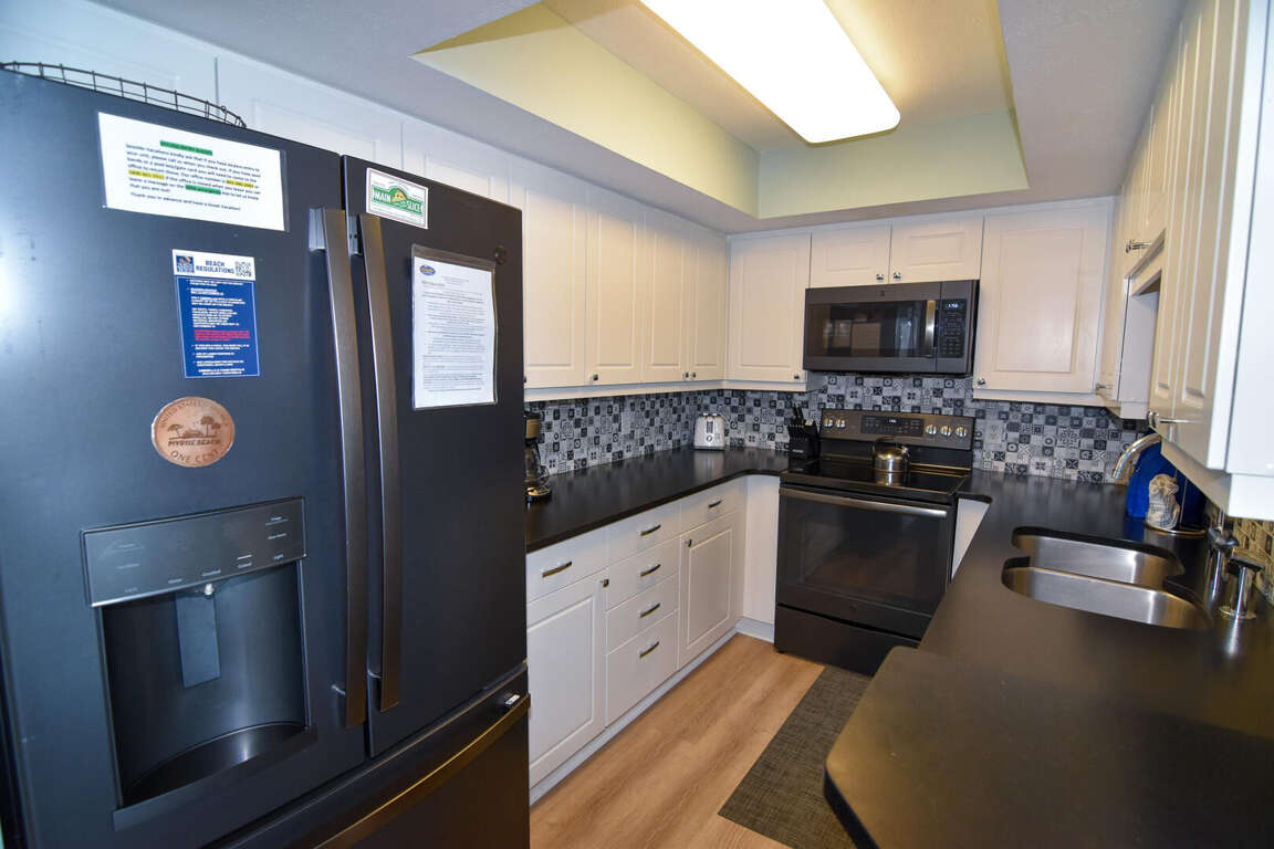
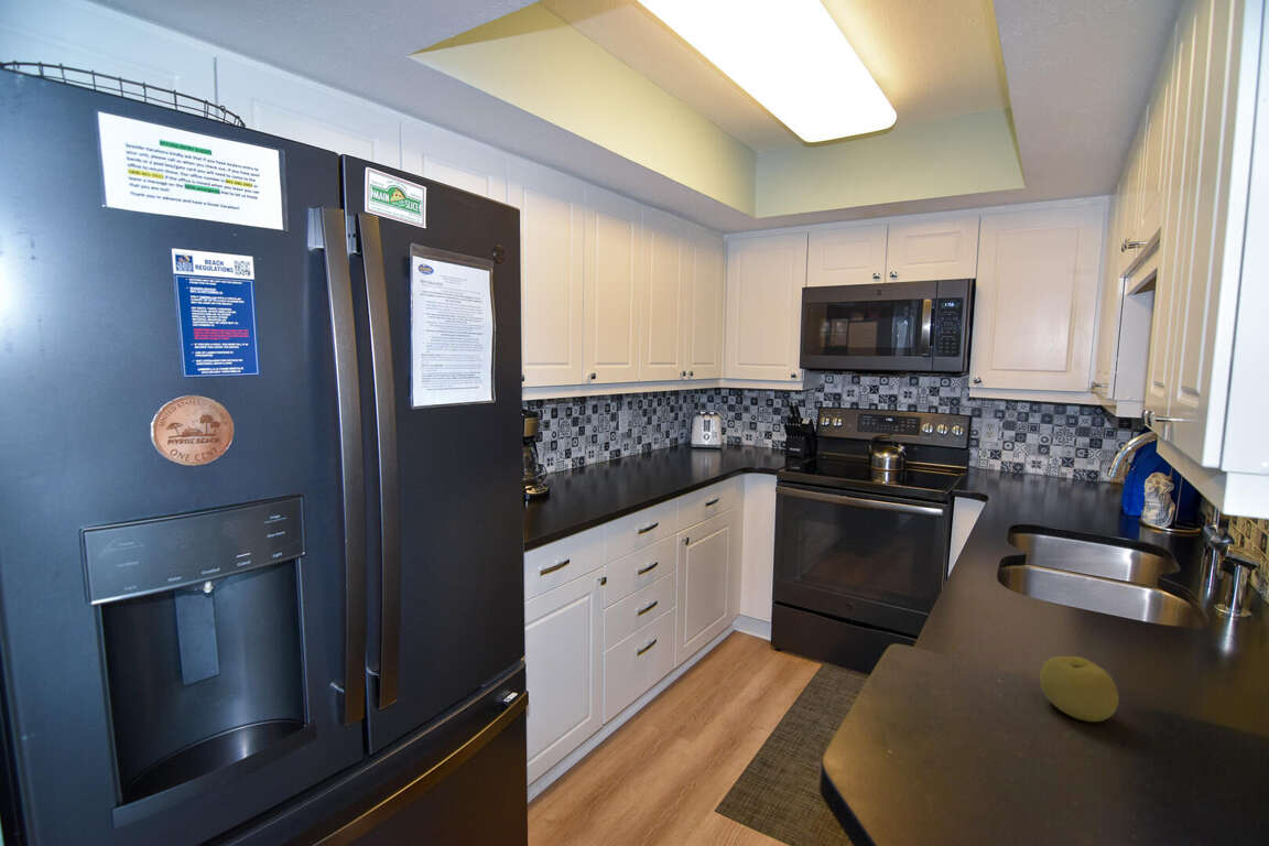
+ fruit (1077, 686)
